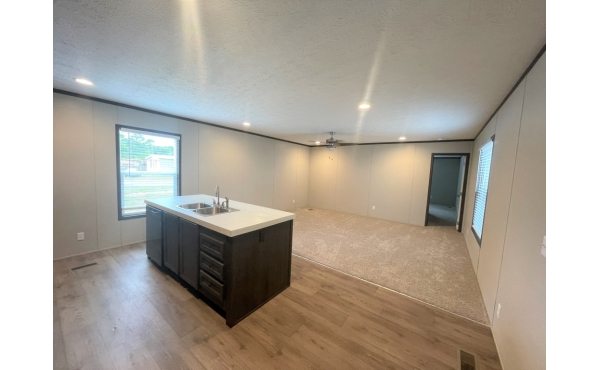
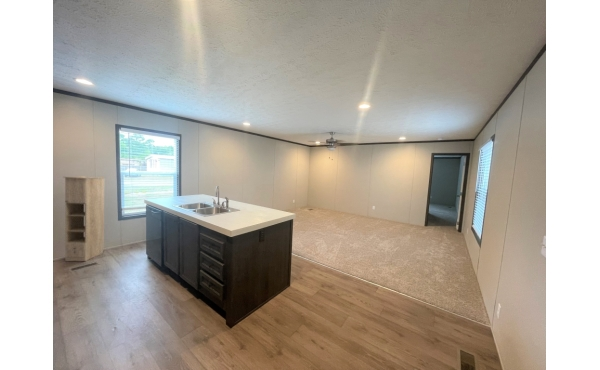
+ storage cabinet (85, 217)
